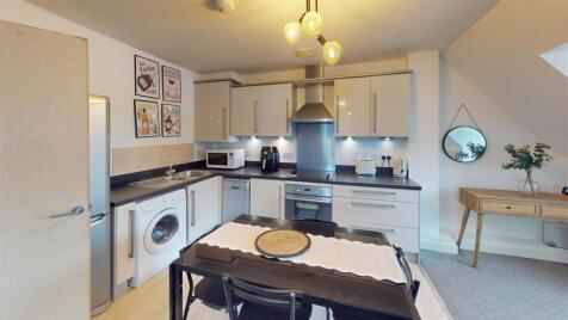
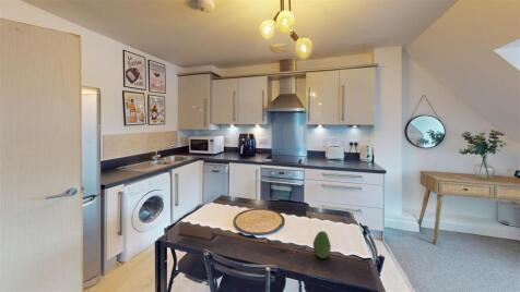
+ fruit (321, 244)
